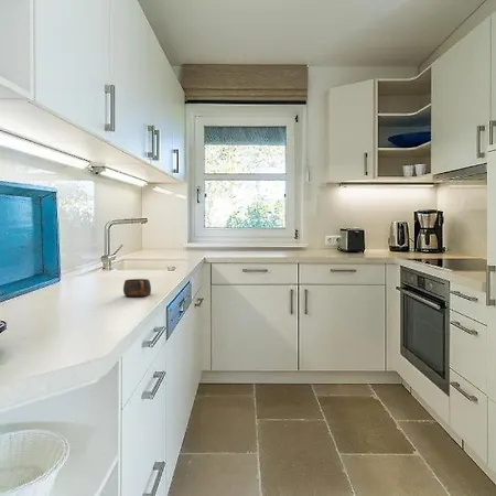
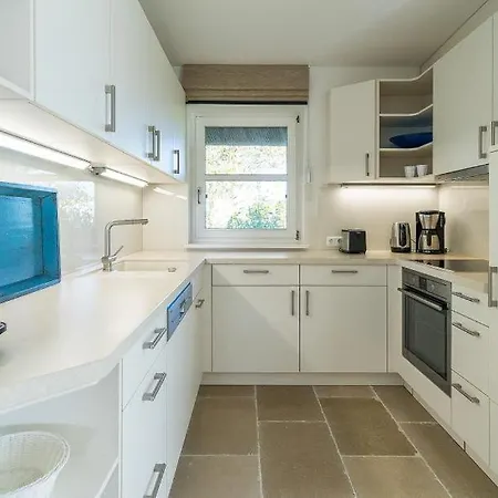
- cup (137, 287)
